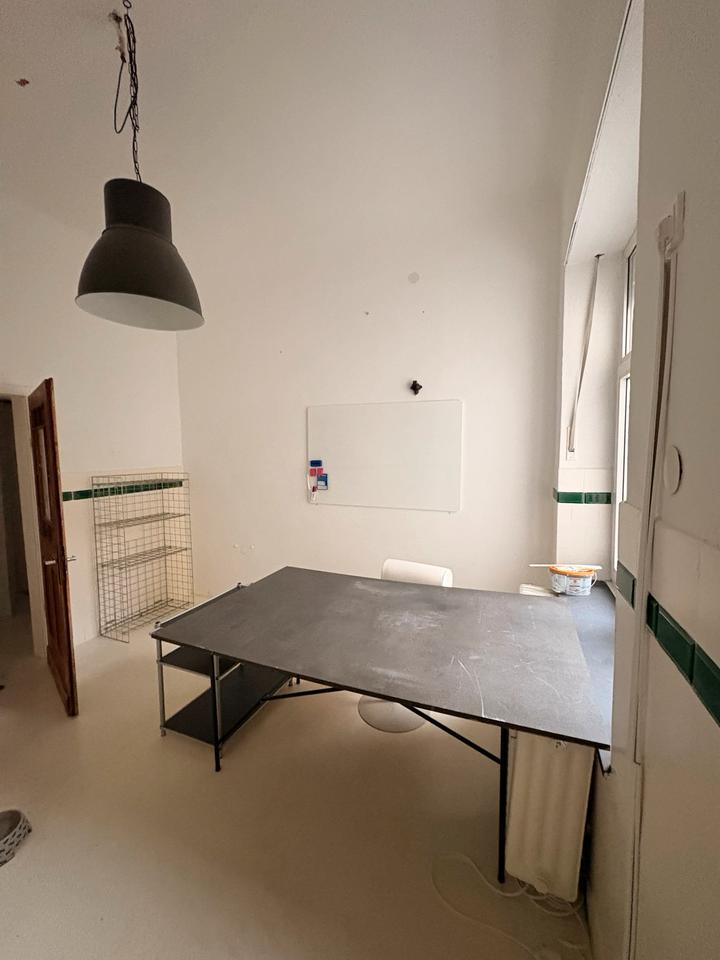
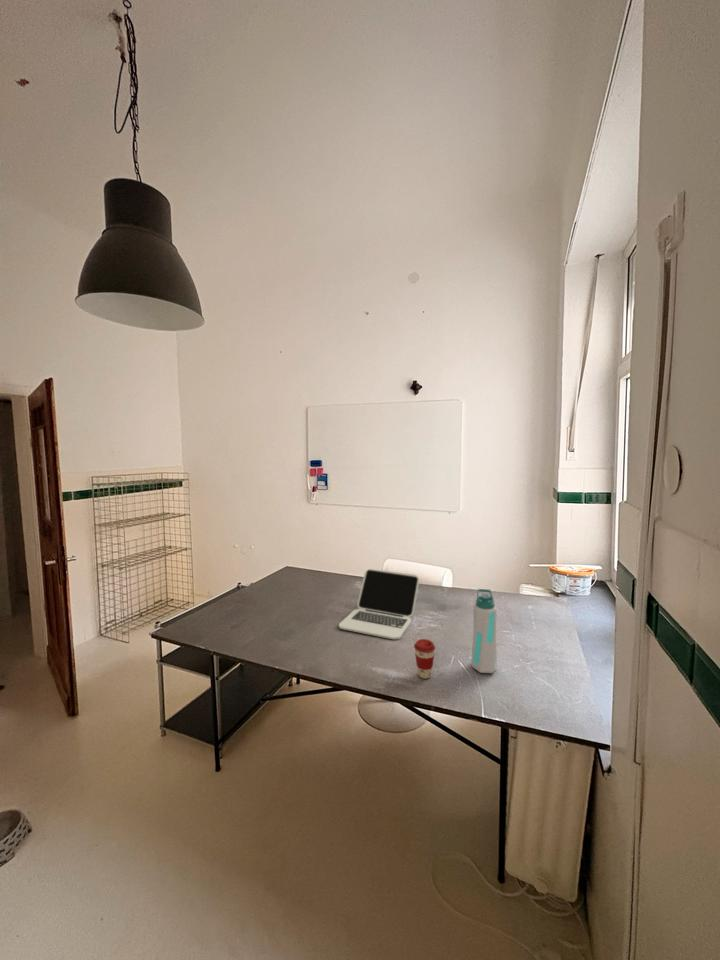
+ water bottle (484, 630)
+ laptop (380, 600)
+ coffee cup (424, 659)
